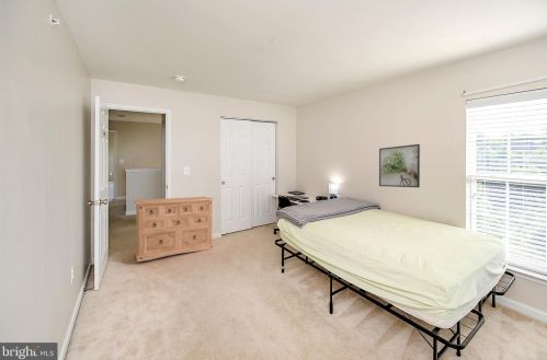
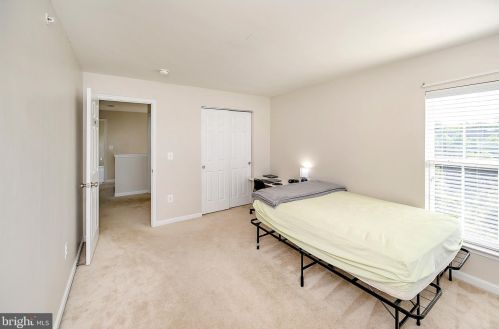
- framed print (398, 166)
- dresser (174, 224)
